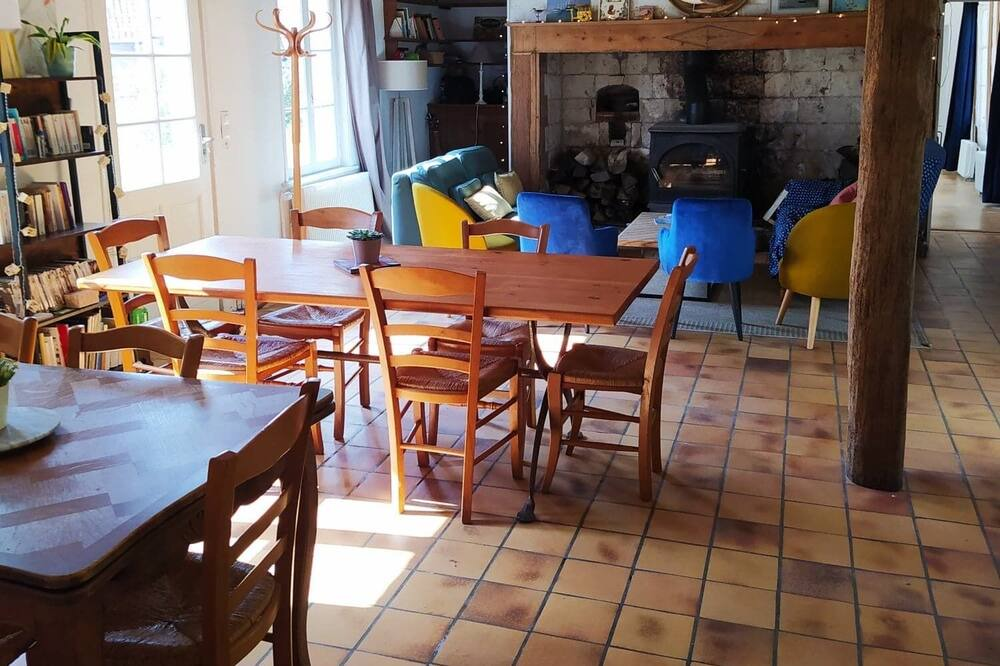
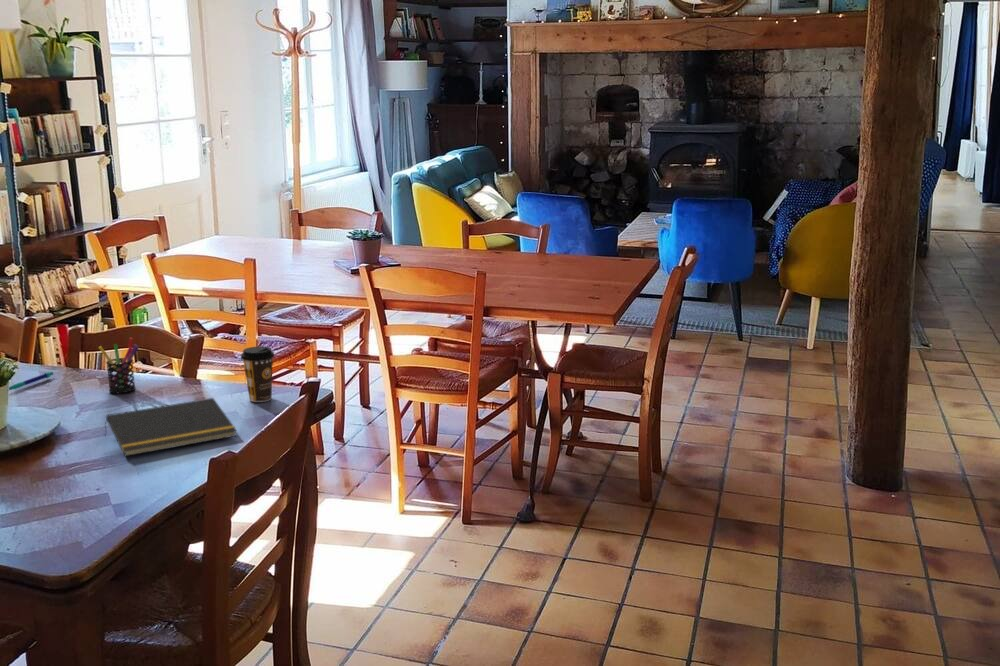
+ pen holder (120, 364)
+ notepad (171, 425)
+ coffee cup (258, 374)
+ pen (28, 381)
